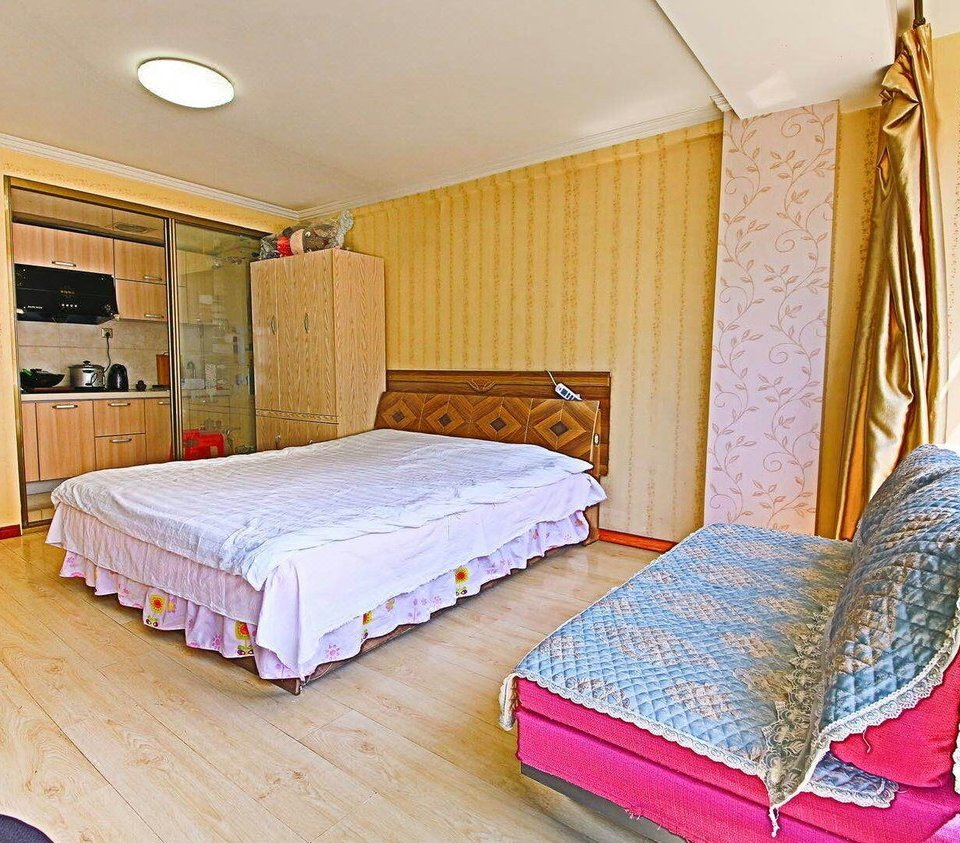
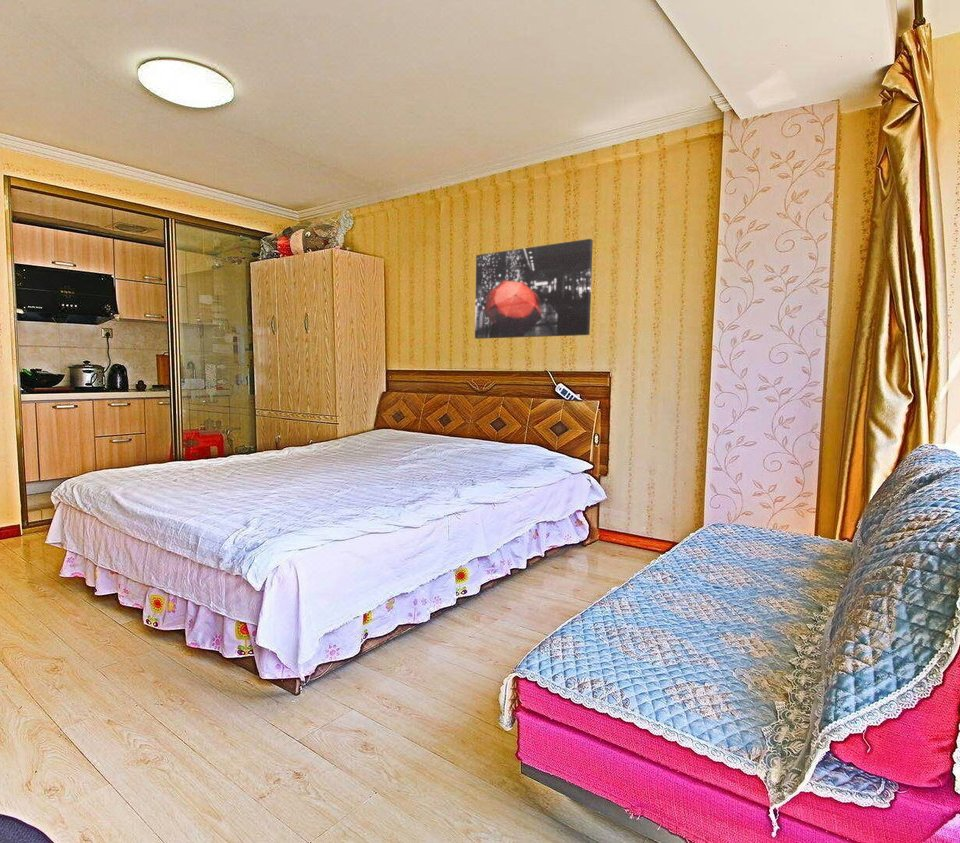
+ wall art (529, 292)
